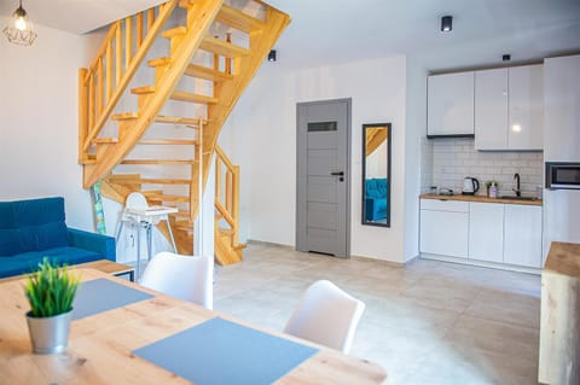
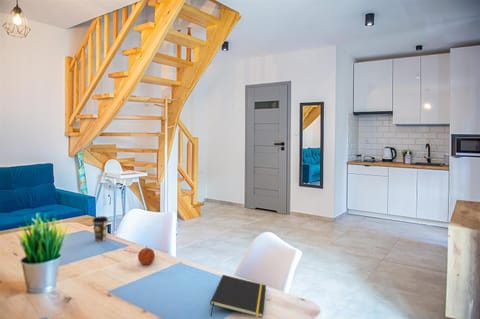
+ coffee cup (100, 228)
+ notepad (240, 294)
+ fruit (146, 255)
